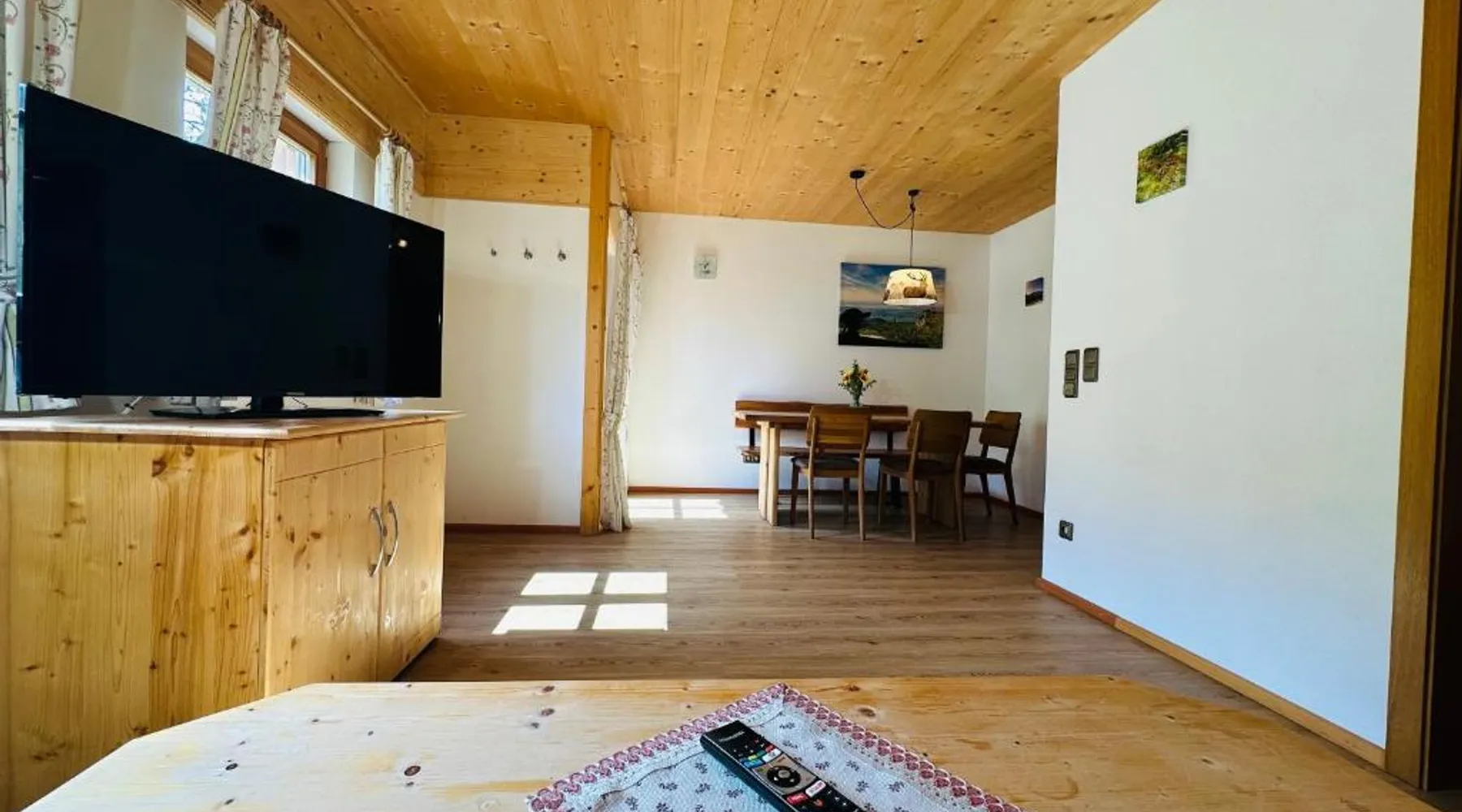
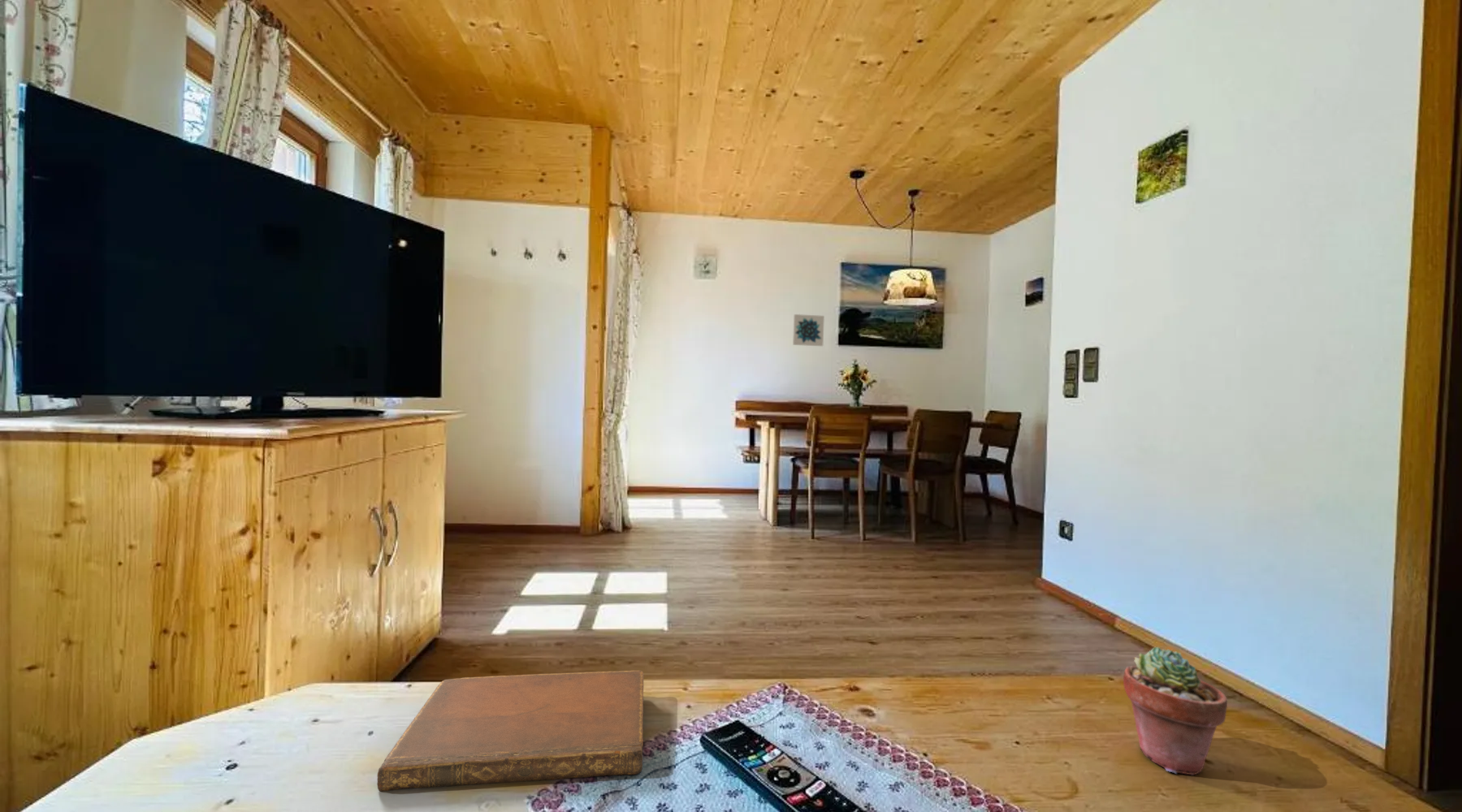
+ wall art (808, 330)
+ potted succulent (1171, 704)
+ notebook (531, 722)
